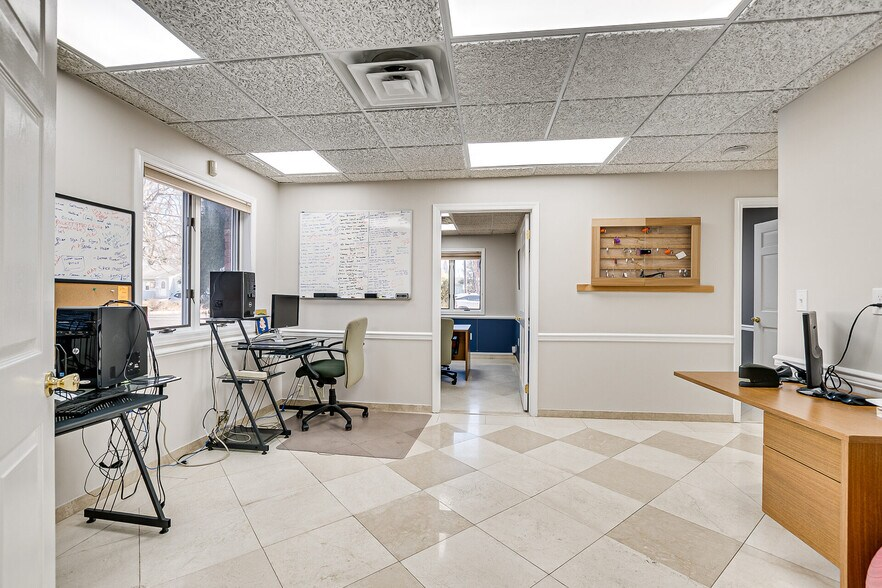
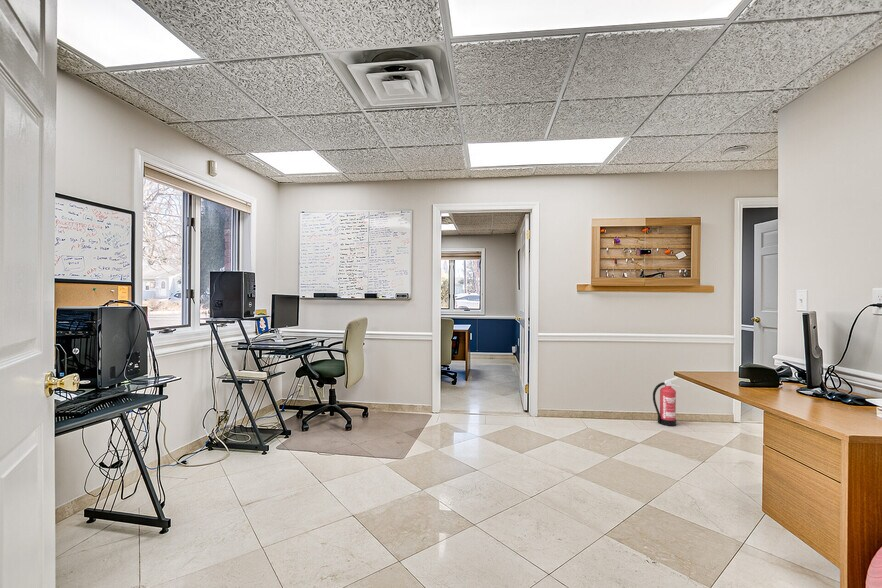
+ fire extinguisher (665, 400)
